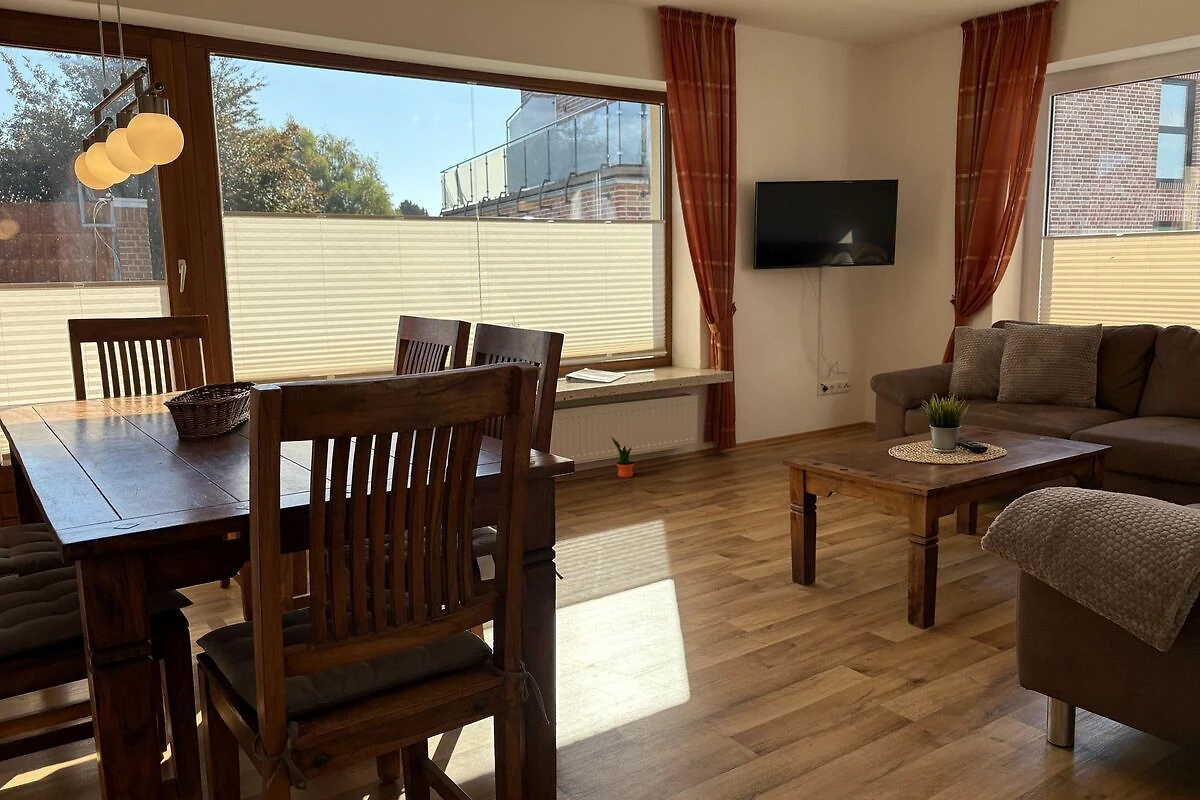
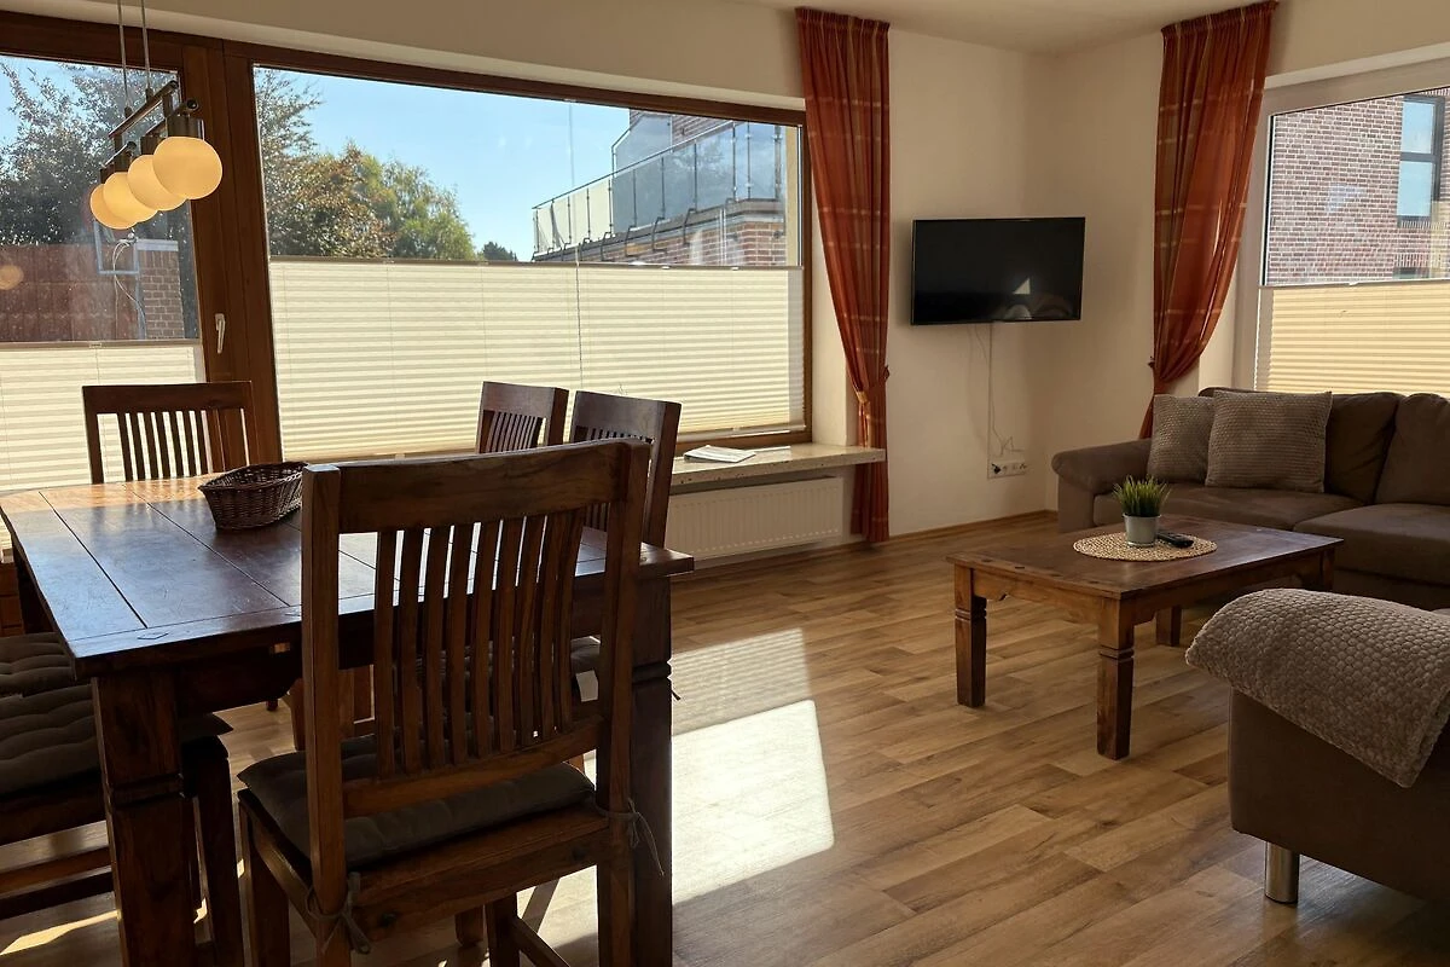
- potted plant (622, 455)
